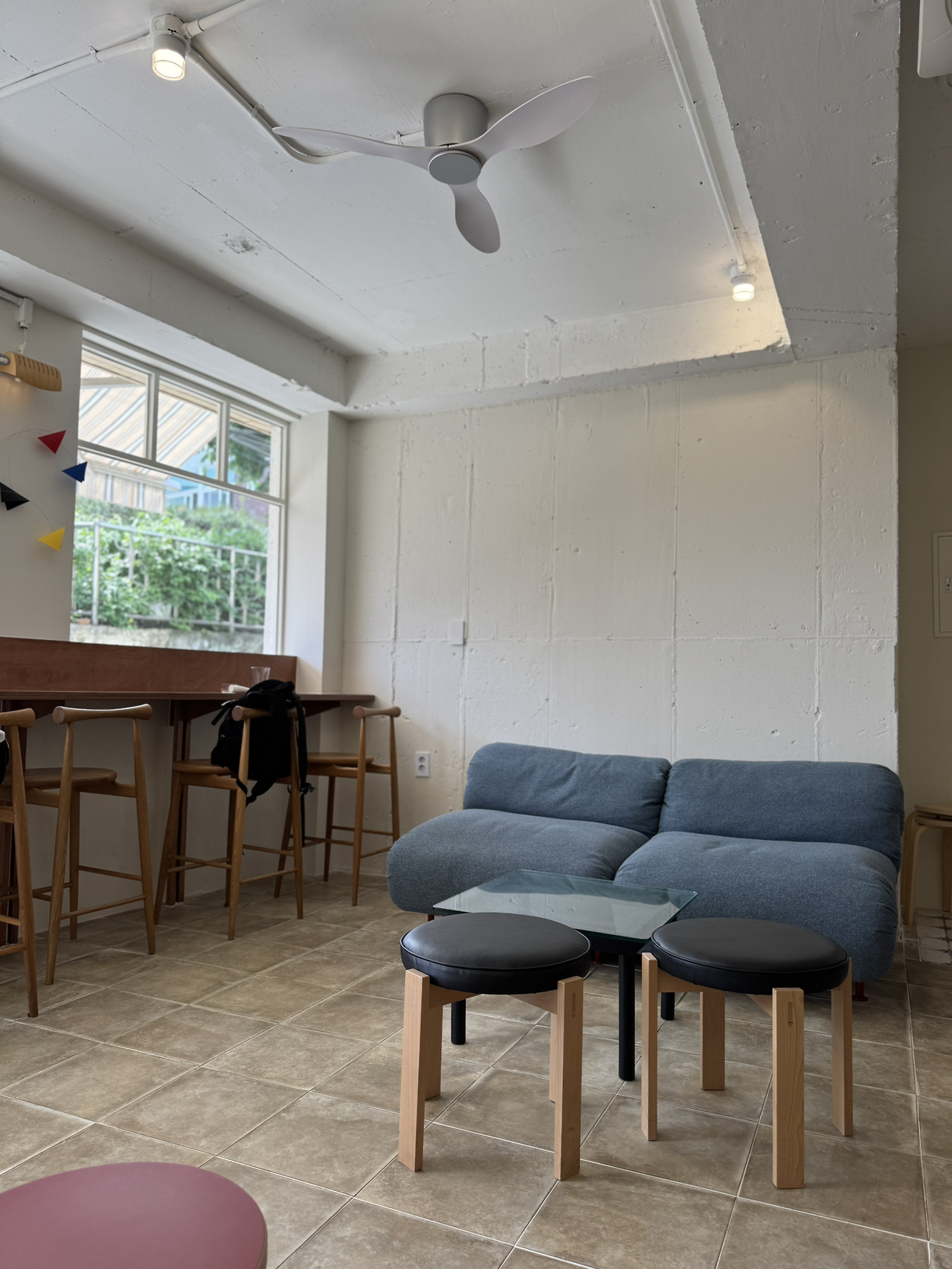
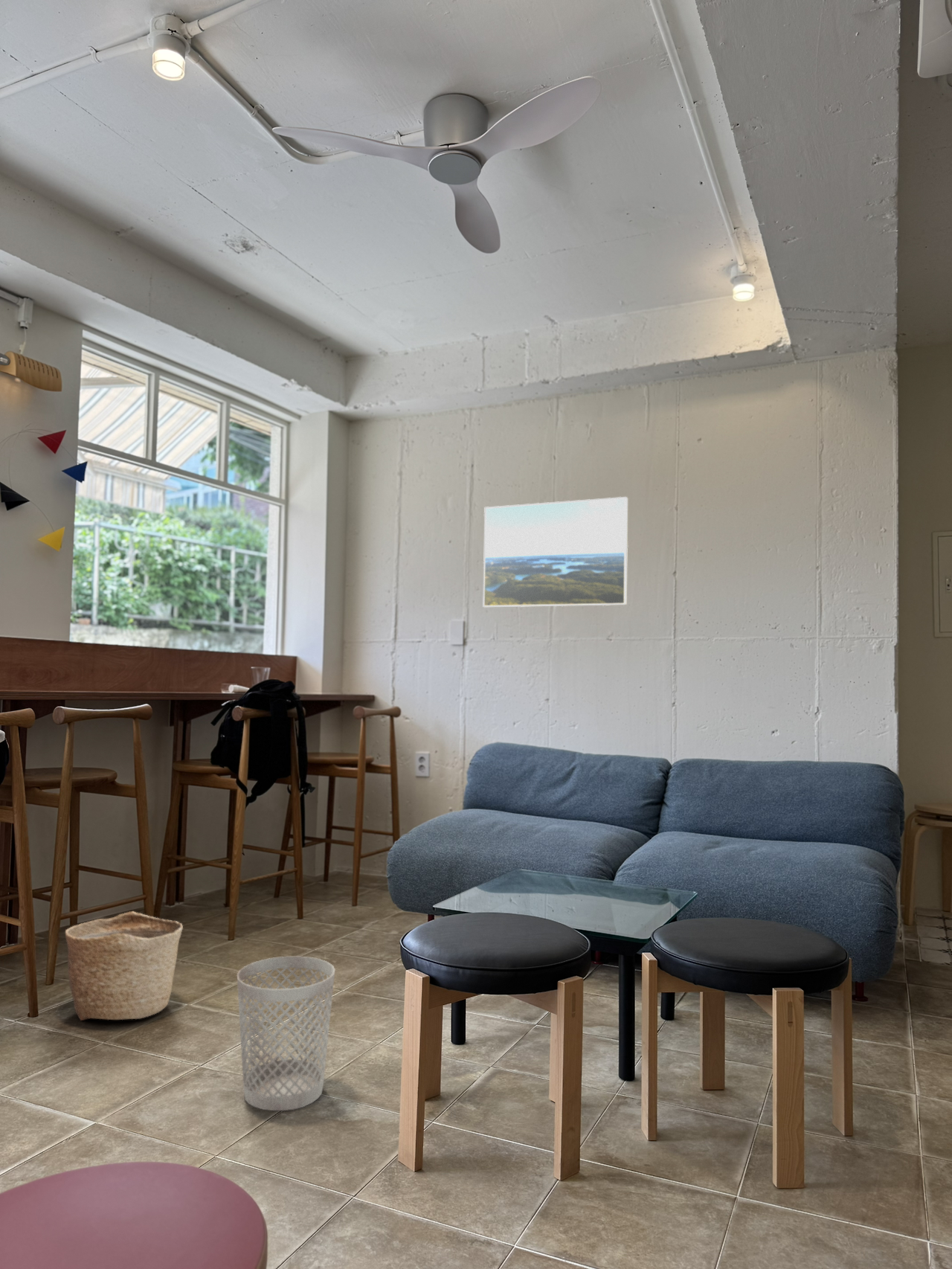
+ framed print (553, 553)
+ wastebasket (286, 1033)
+ basket (123, 962)
